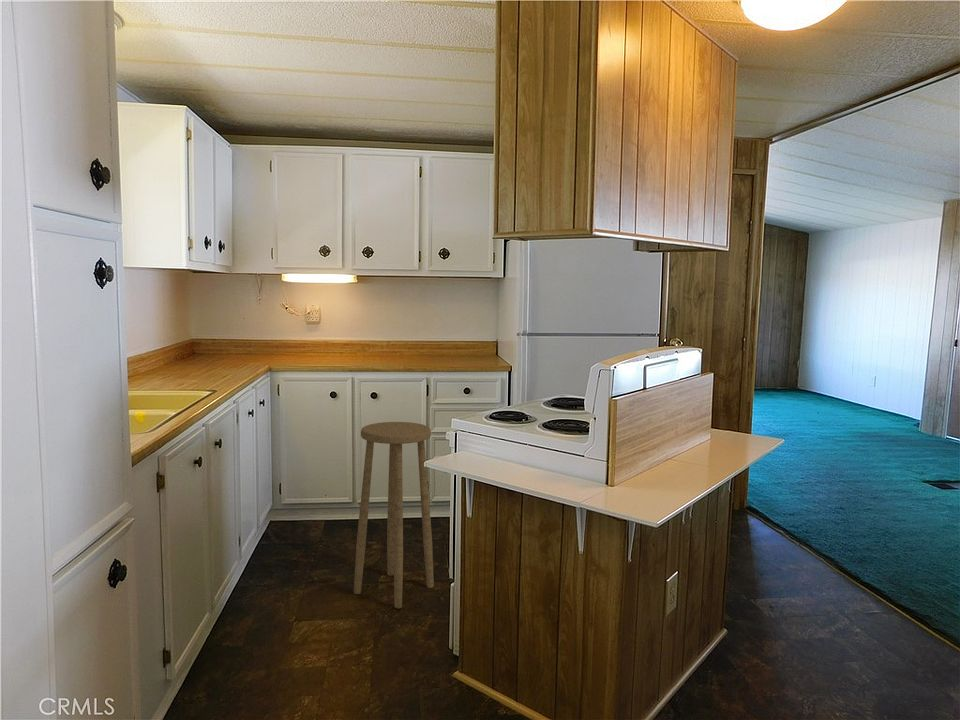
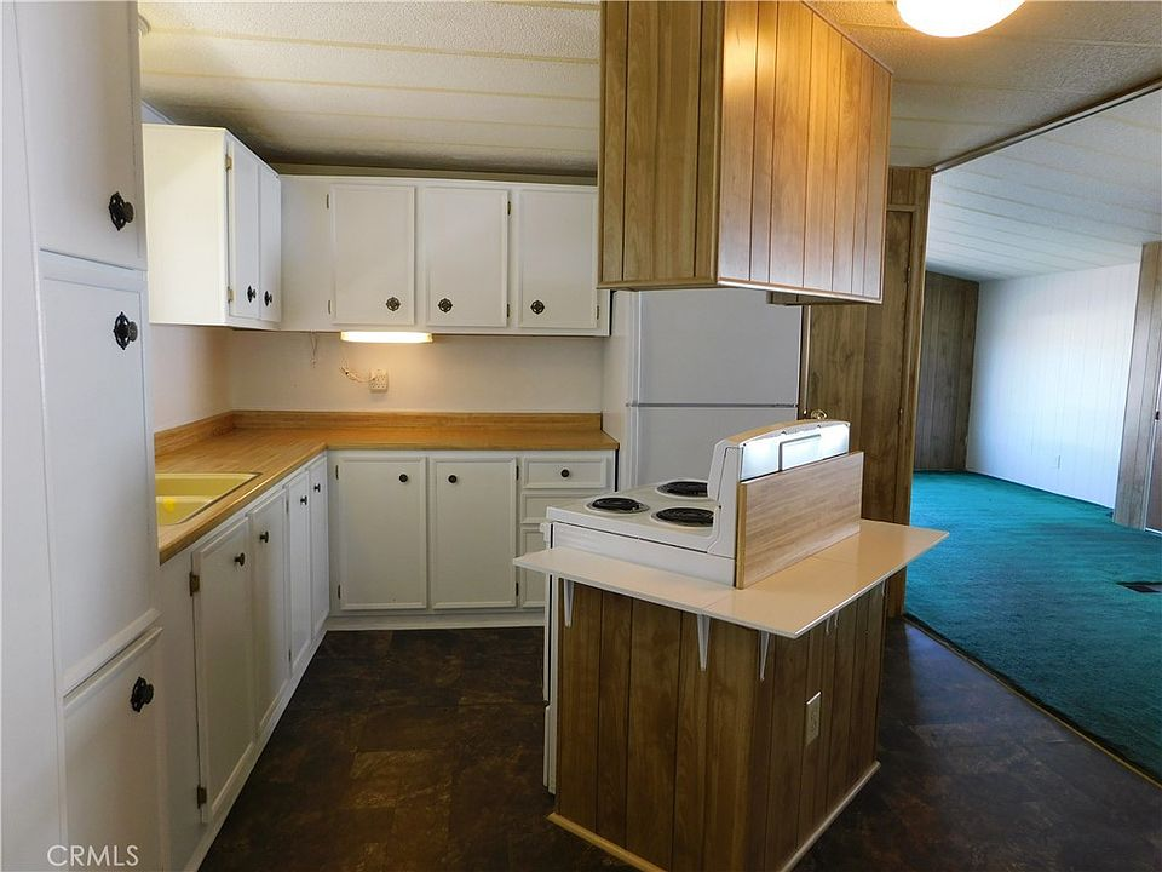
- stool (395, 510)
